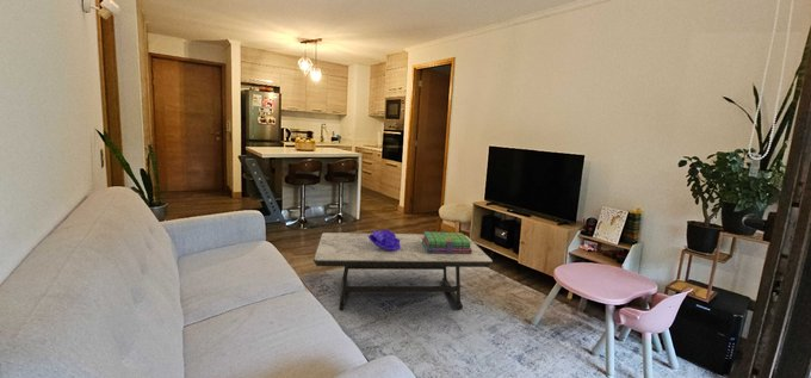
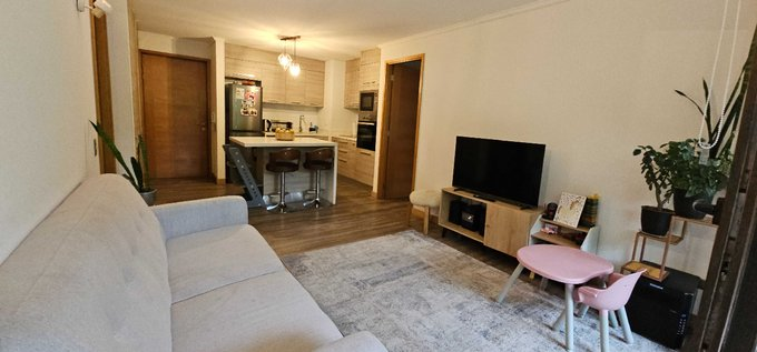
- coffee table (398, 268)
- decorative bowl (384, 238)
- stack of books (445, 242)
